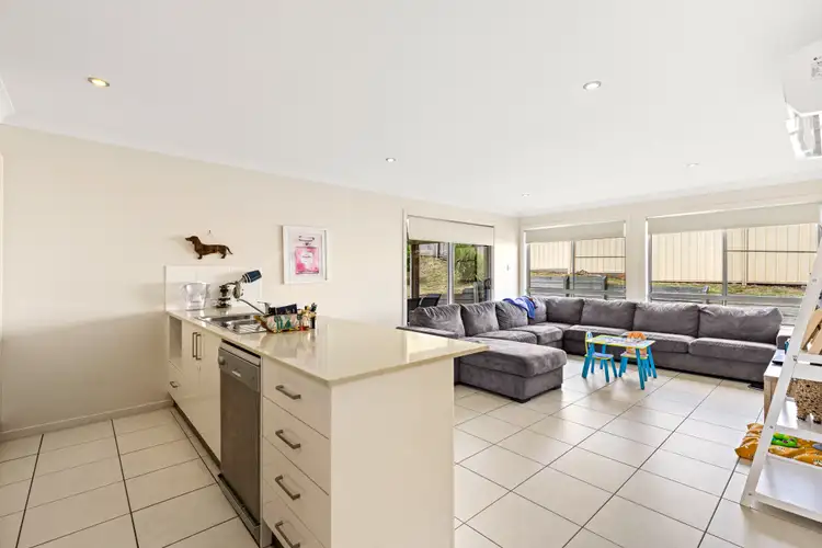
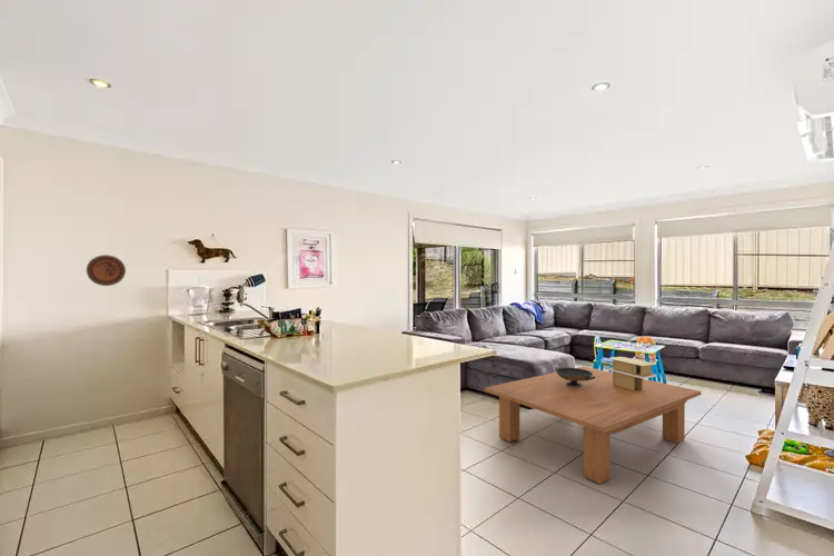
+ coffee table (590, 414)
+ decorative plate (106, 270)
+ decorative bowl (574, 377)
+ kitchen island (631, 374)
